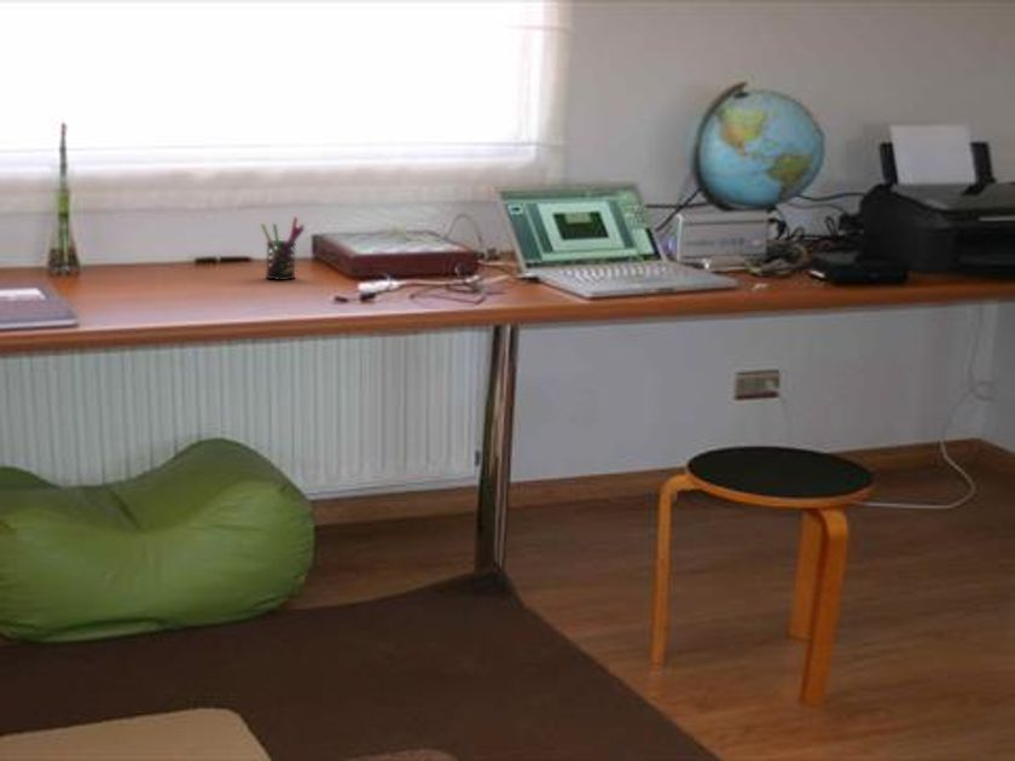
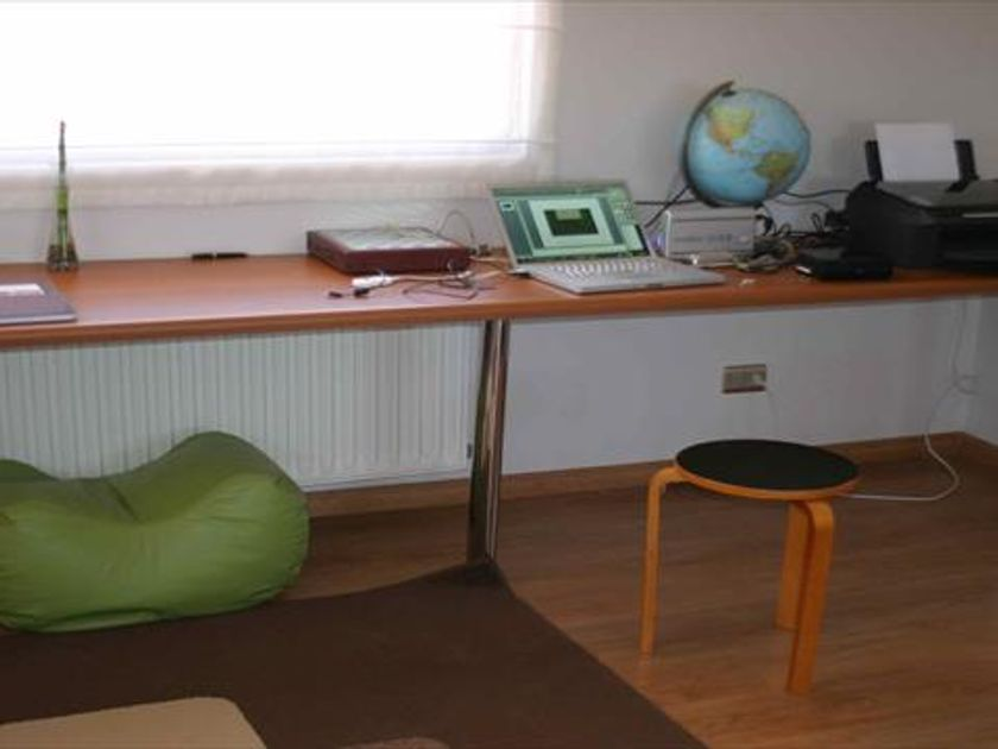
- pen holder (282, 246)
